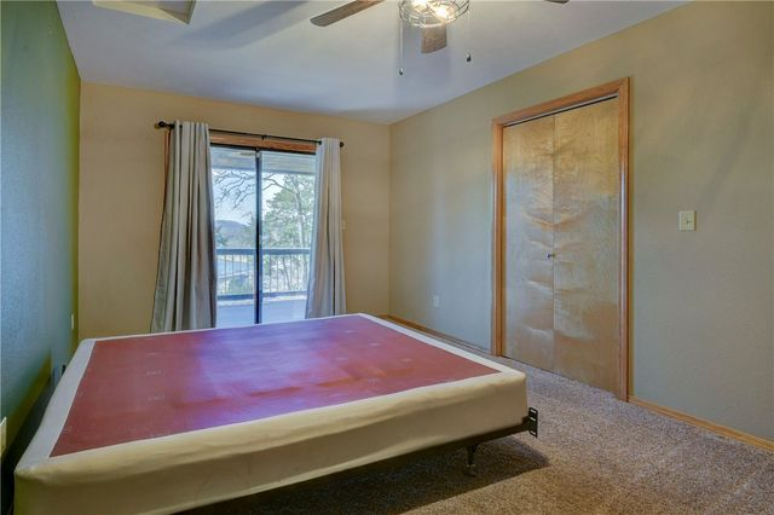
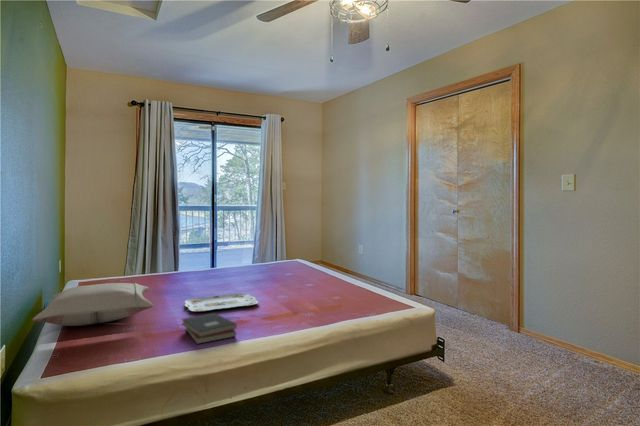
+ pillow (100, 302)
+ hardback book (208, 326)
+ serving tray (221, 302)
